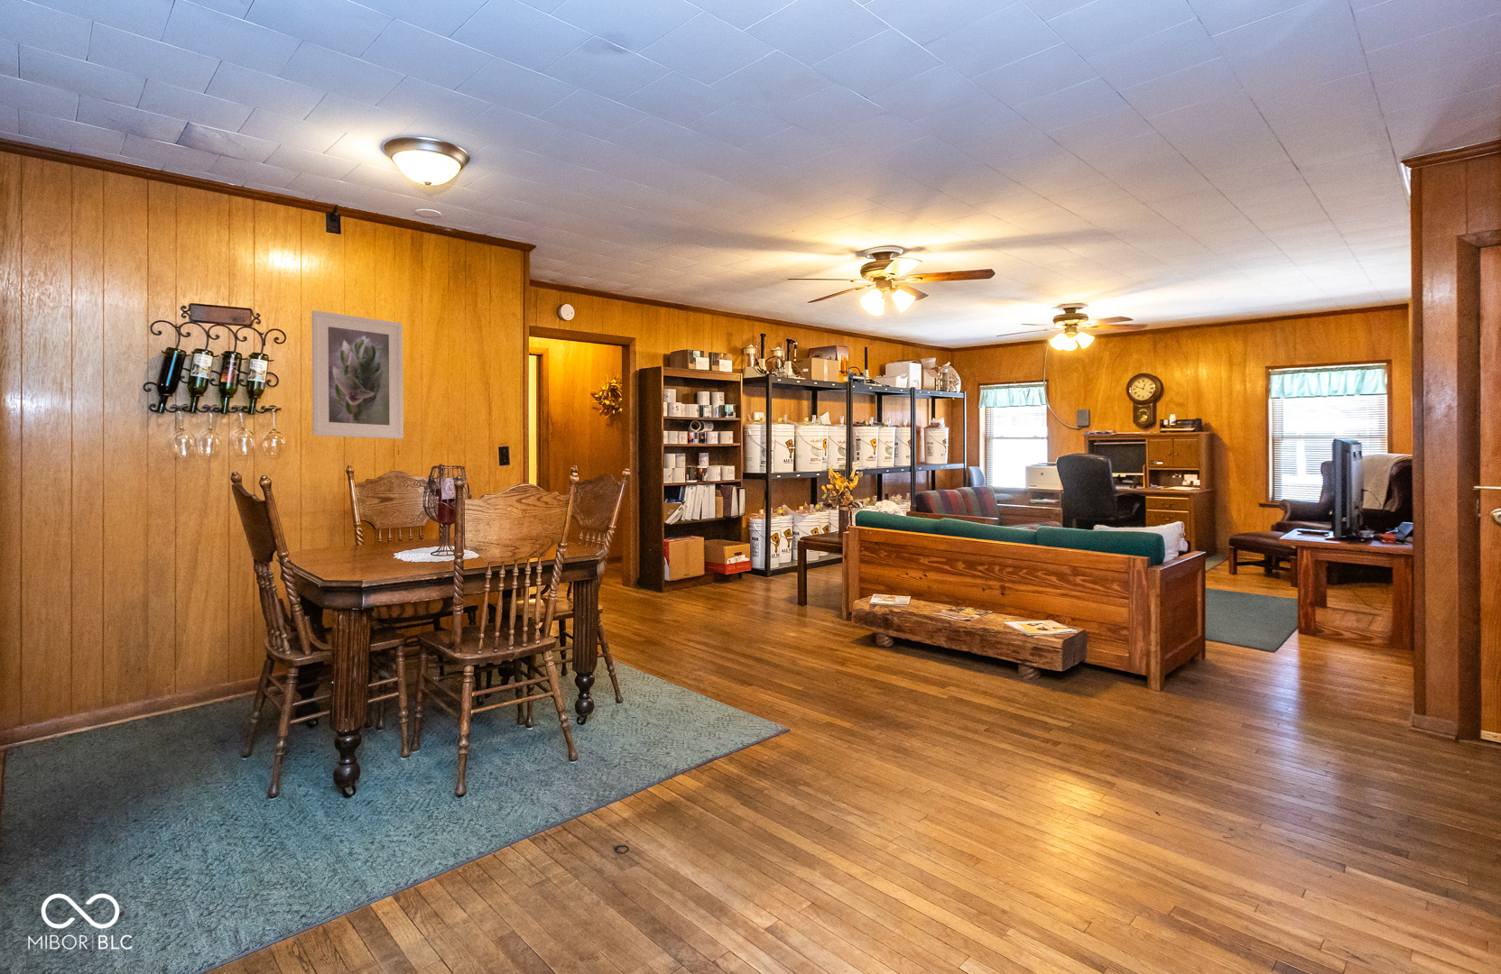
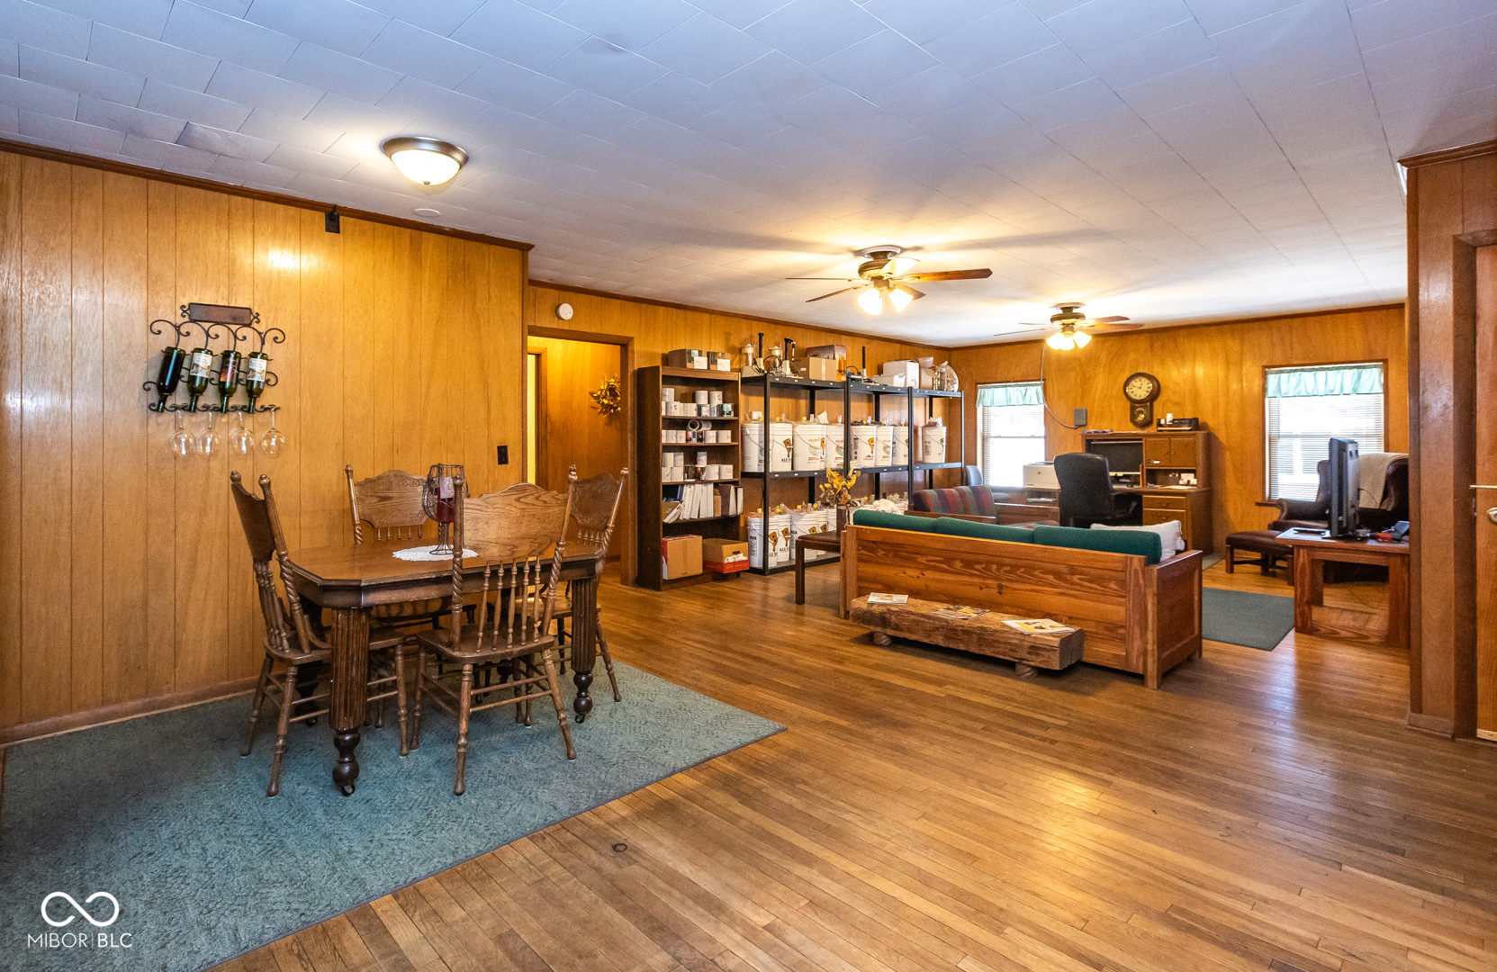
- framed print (359, 377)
